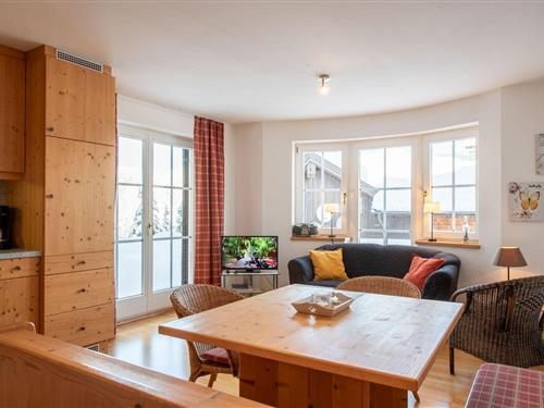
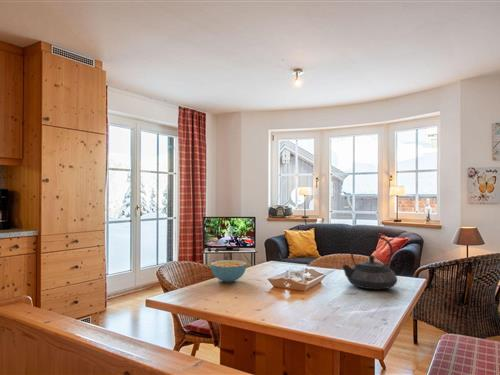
+ cereal bowl (228, 272)
+ teapot (368, 261)
